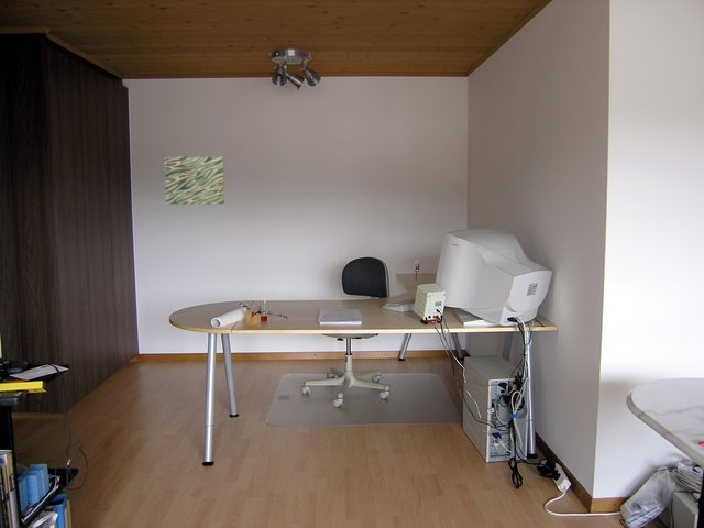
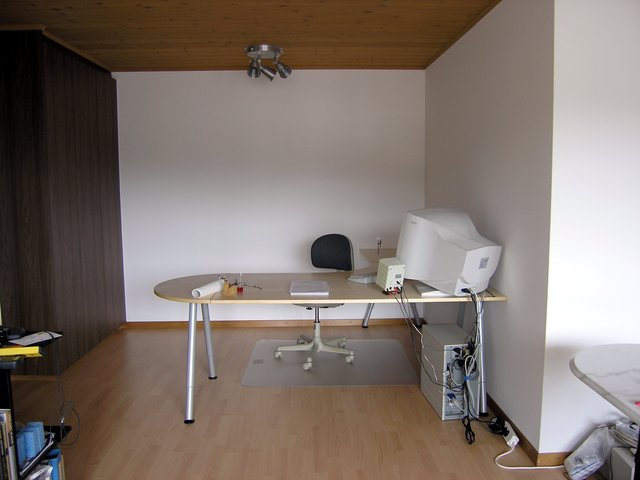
- wall art (194, 180)
